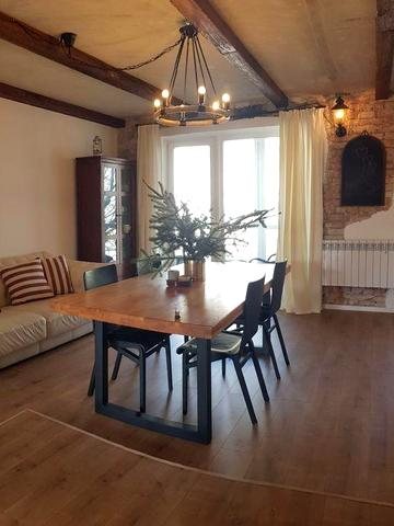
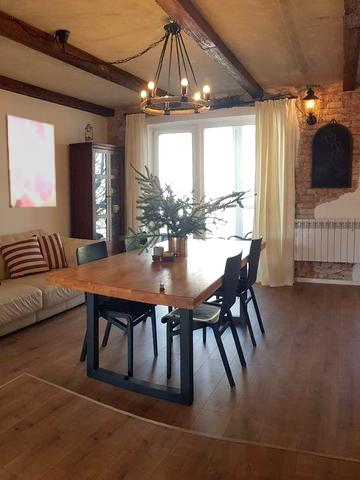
+ wall art (32, 164)
